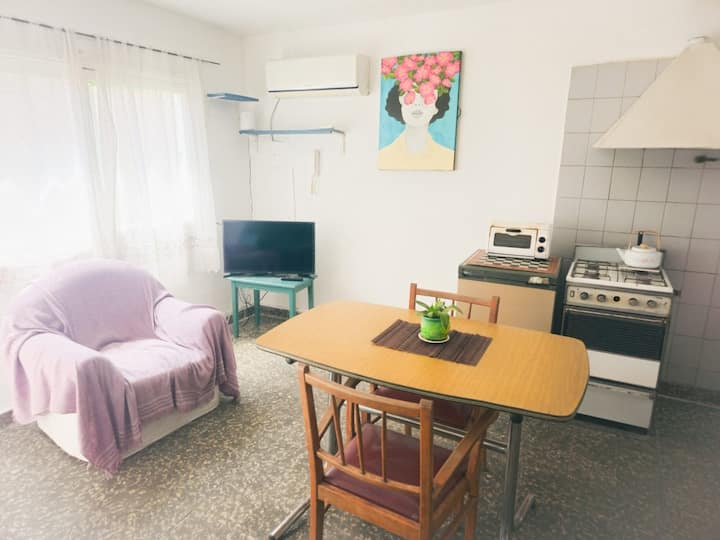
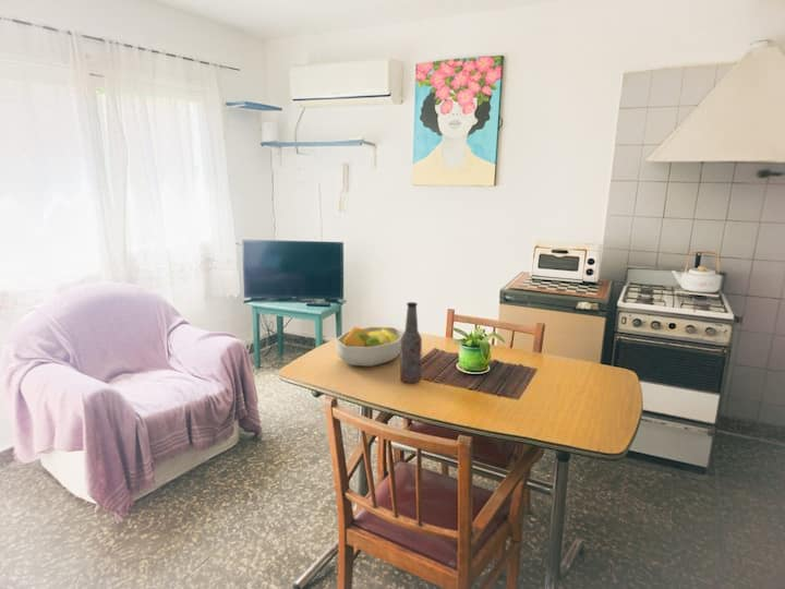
+ fruit bowl (371, 341)
+ bottle (411, 341)
